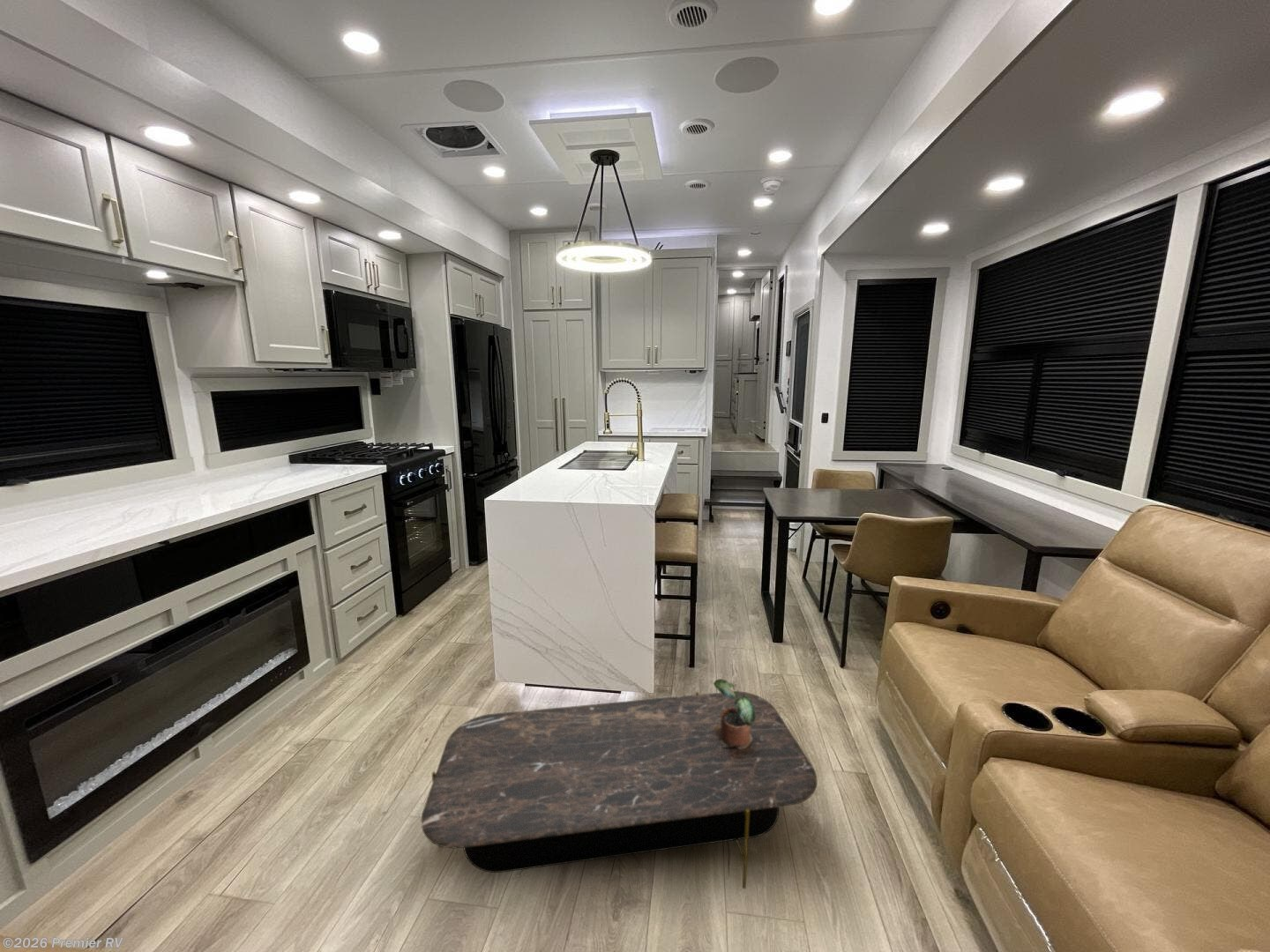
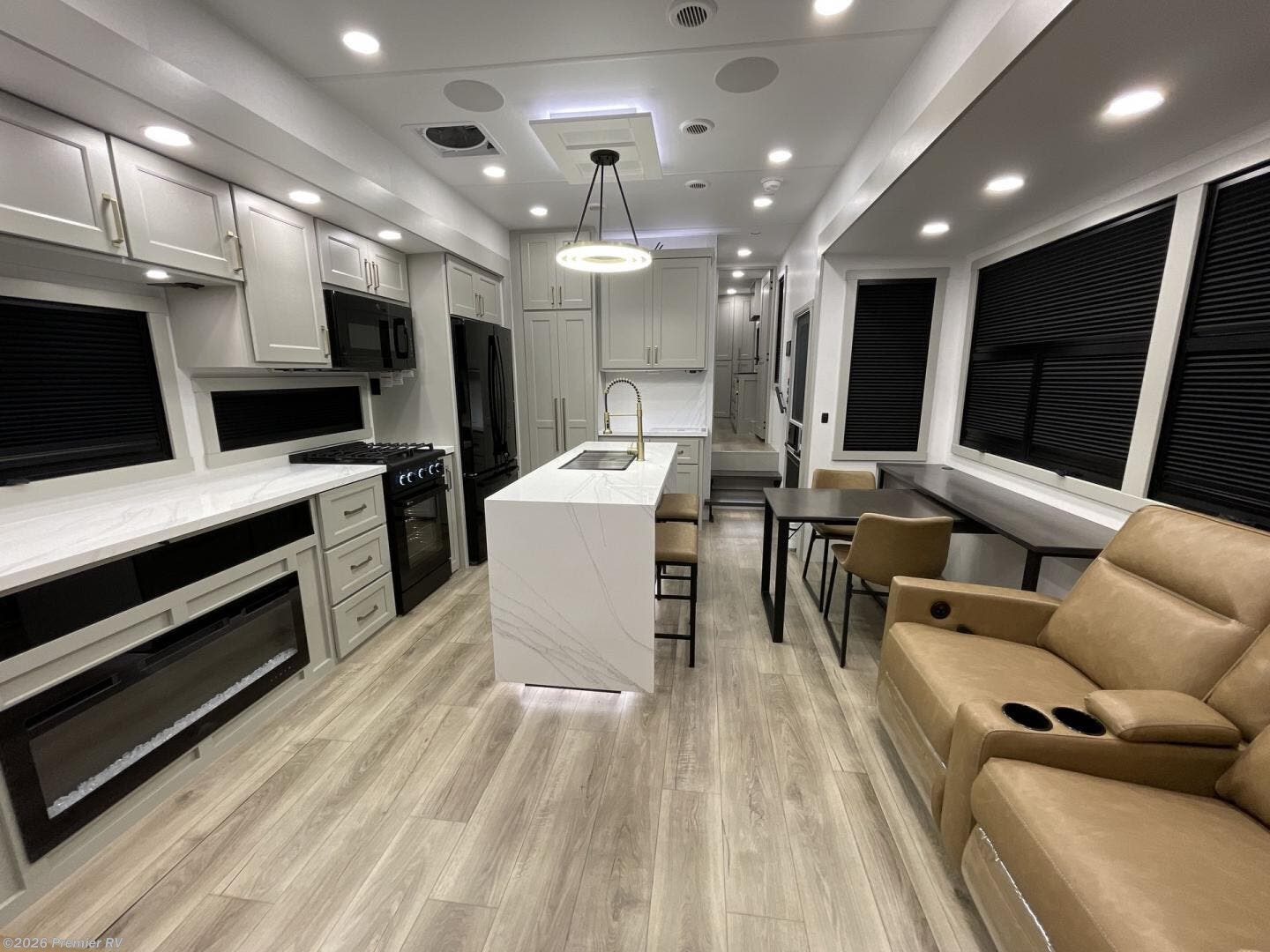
- coffee table (622, 786)
- potted plant (735, 712)
